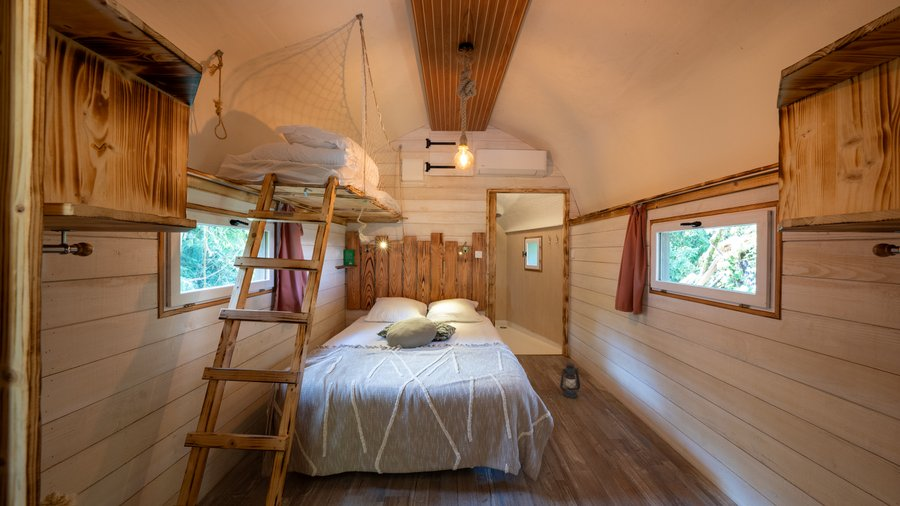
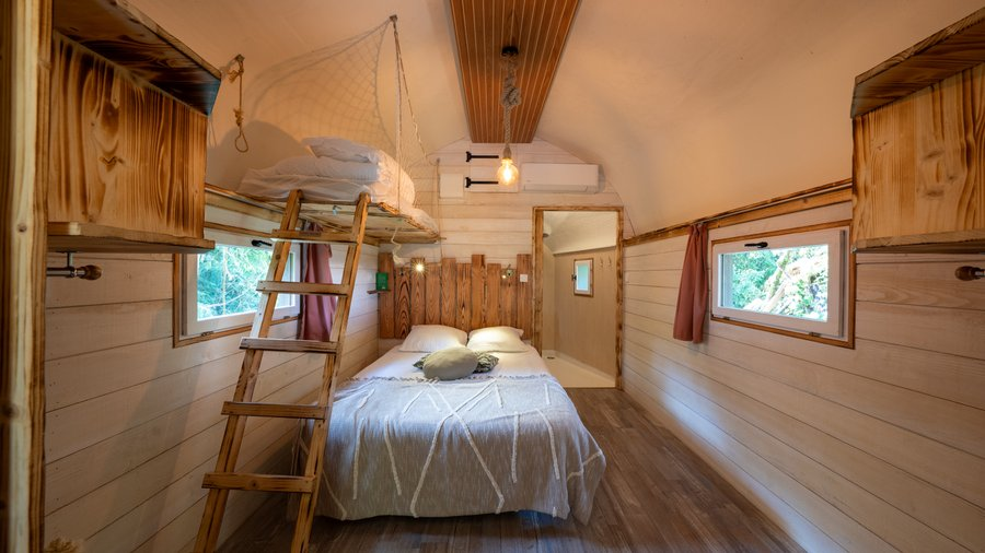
- lantern (570, 379)
